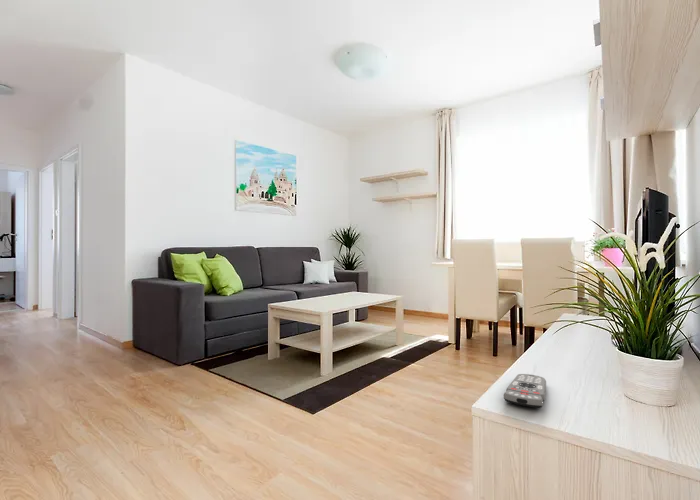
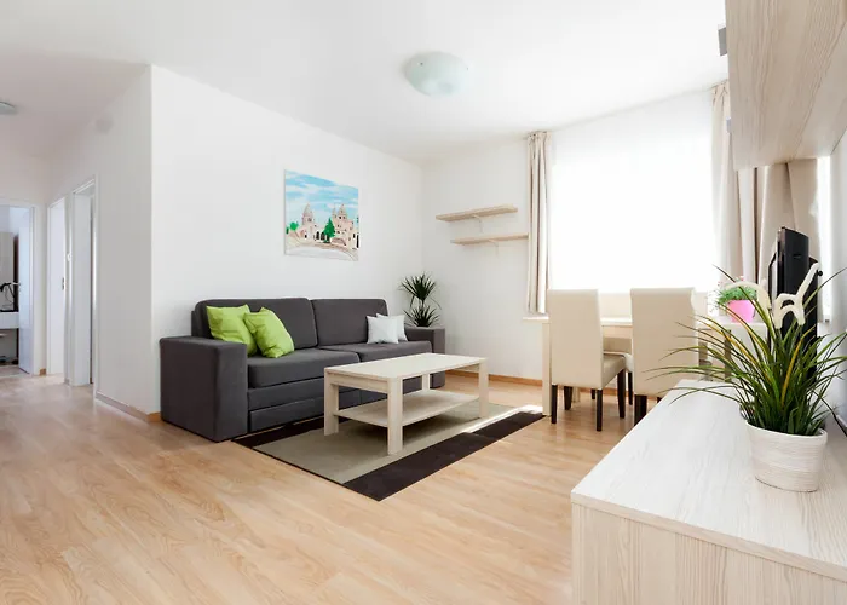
- remote control (527, 389)
